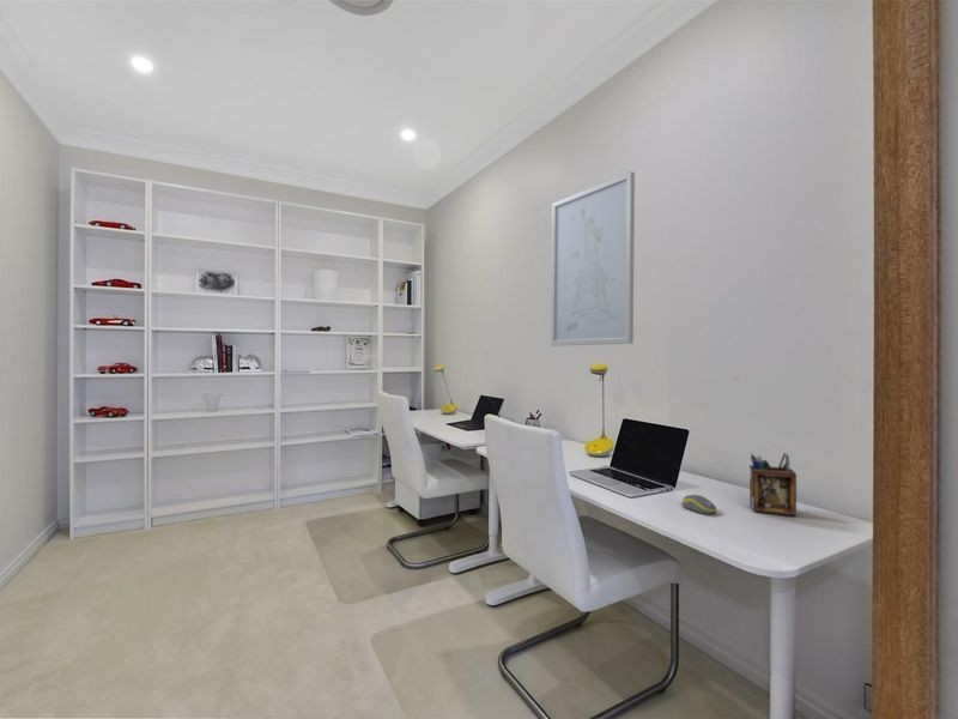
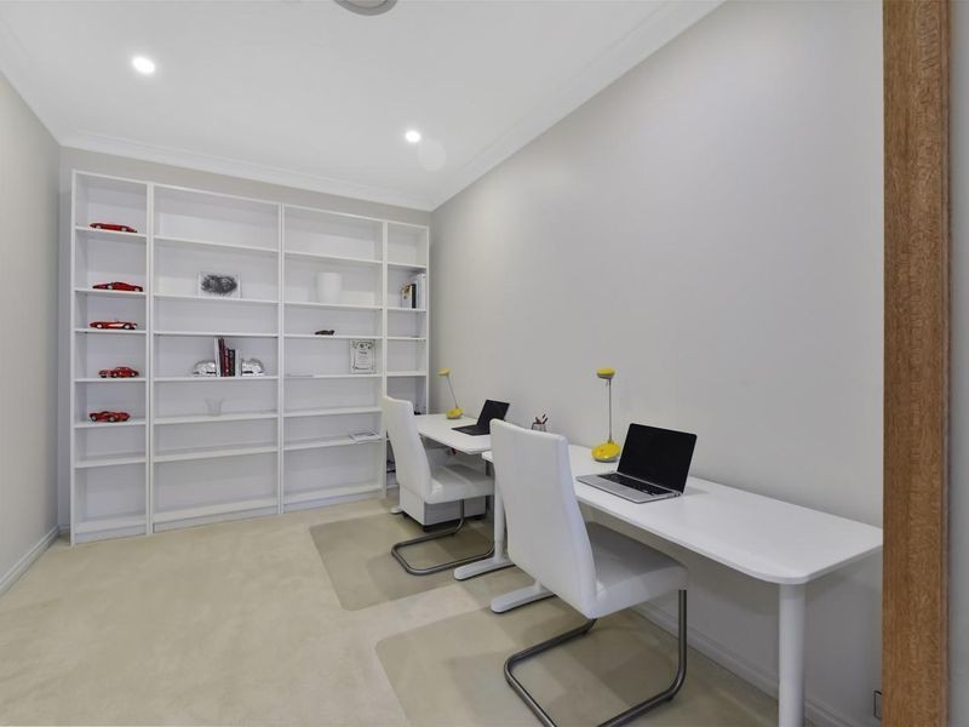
- desk organizer (771, 482)
- computer mouse (698, 502)
- wall art (588, 266)
